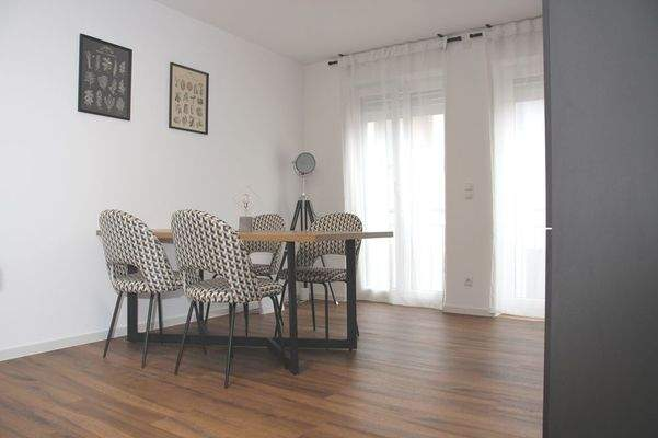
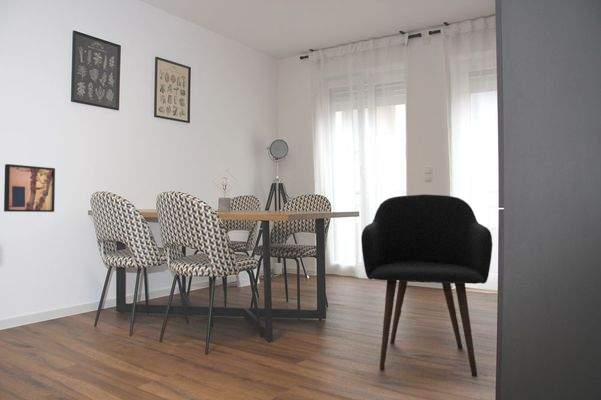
+ wall art (30, 189)
+ armchair (428, 273)
